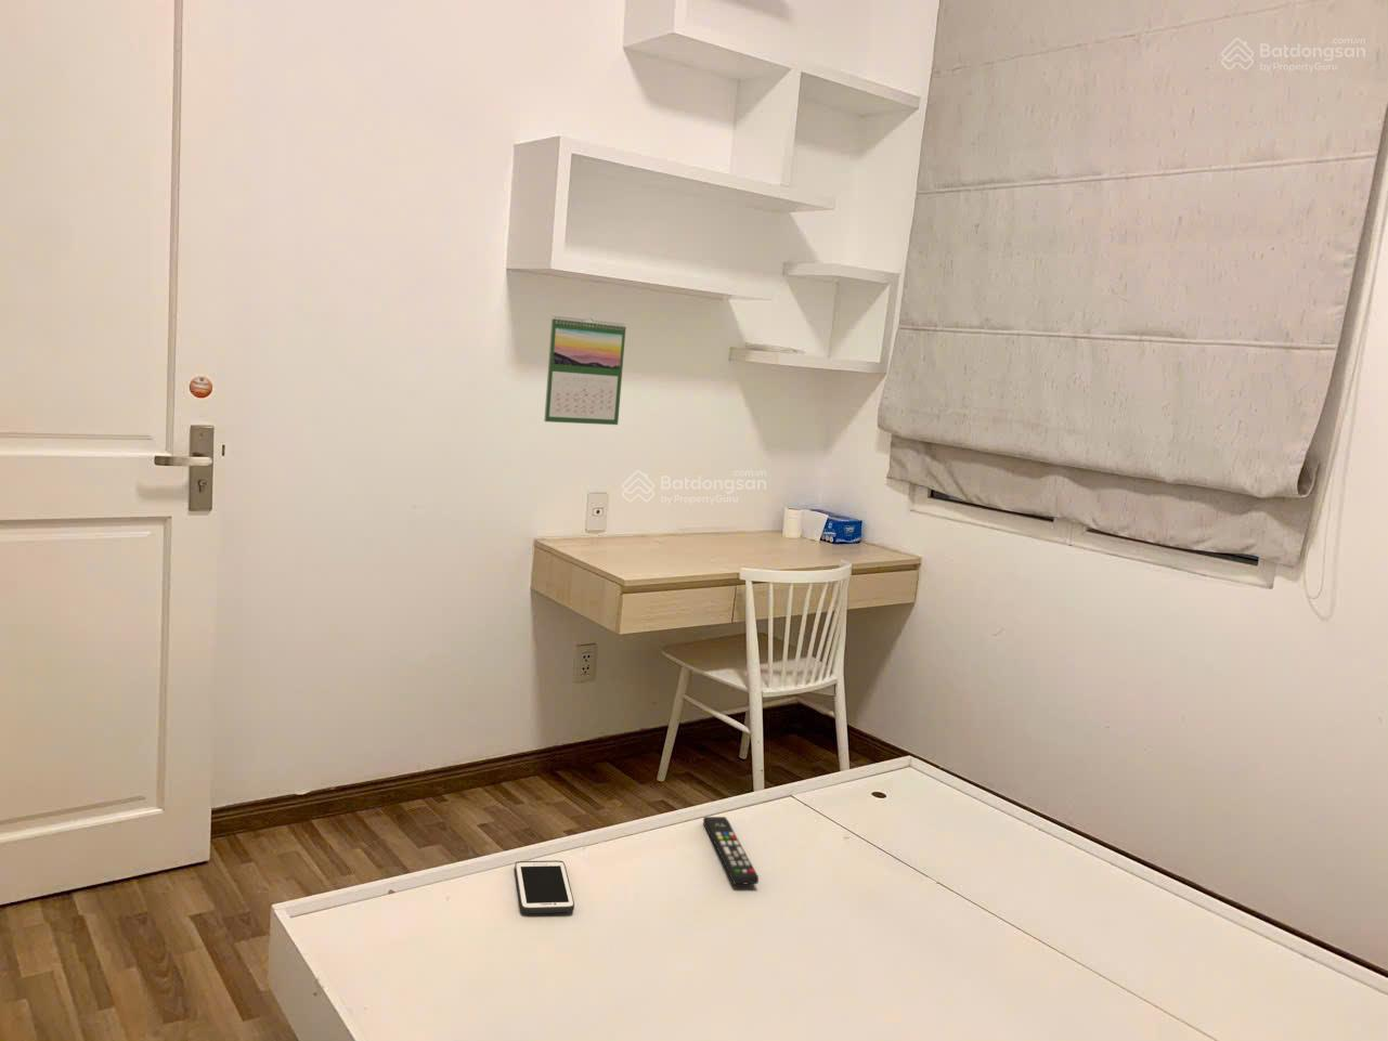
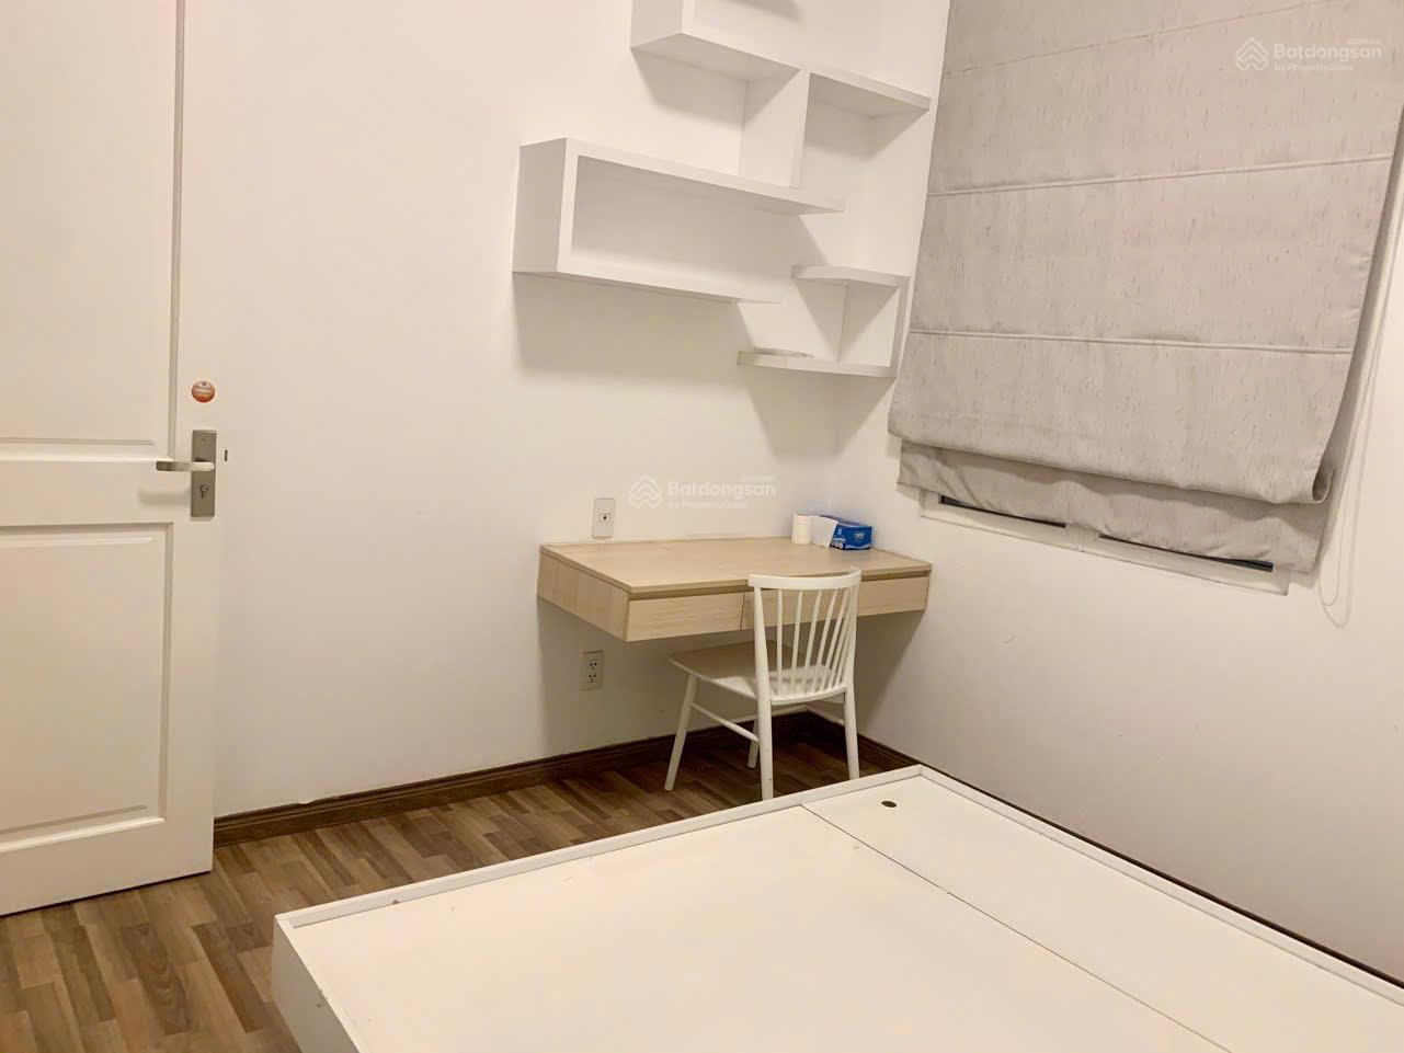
- remote control (730, 849)
- calendar (585, 371)
- cell phone (543, 885)
